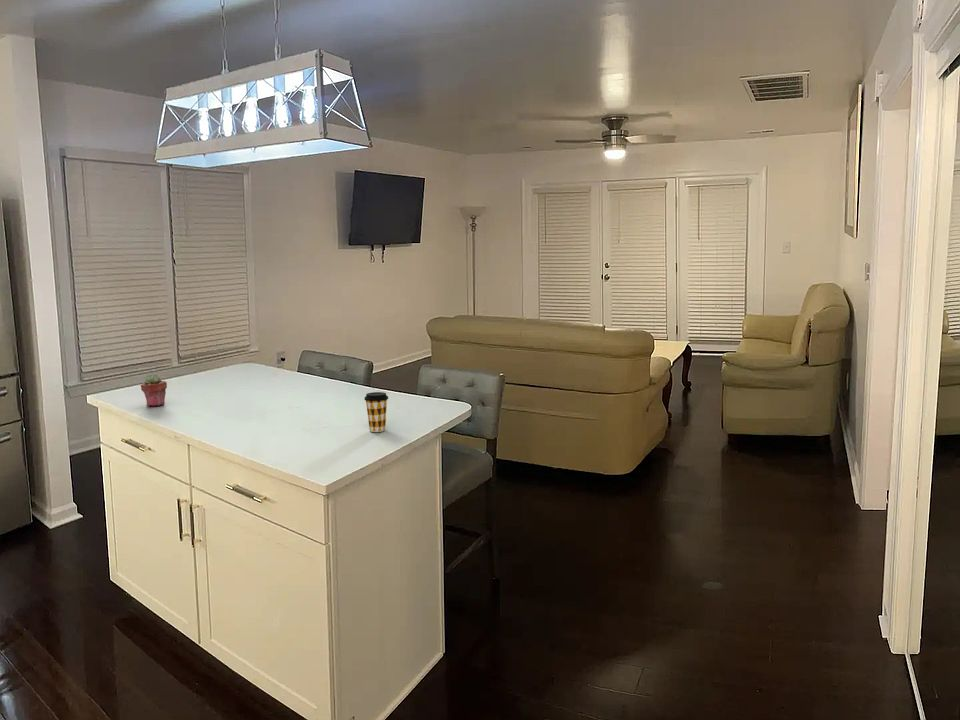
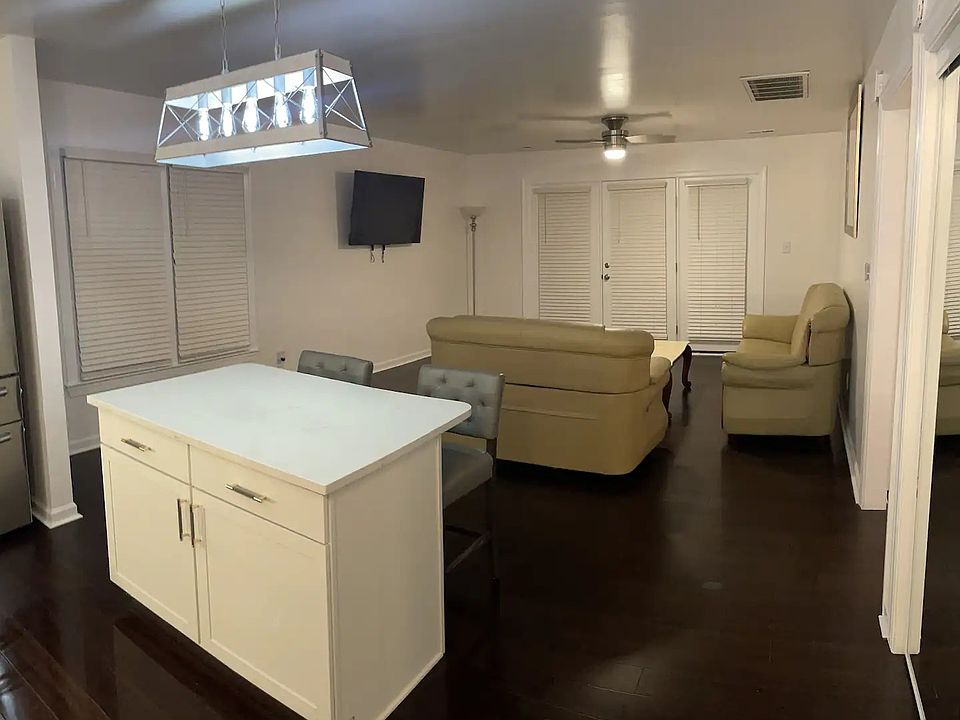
- coffee cup (376, 412)
- potted succulent (154, 389)
